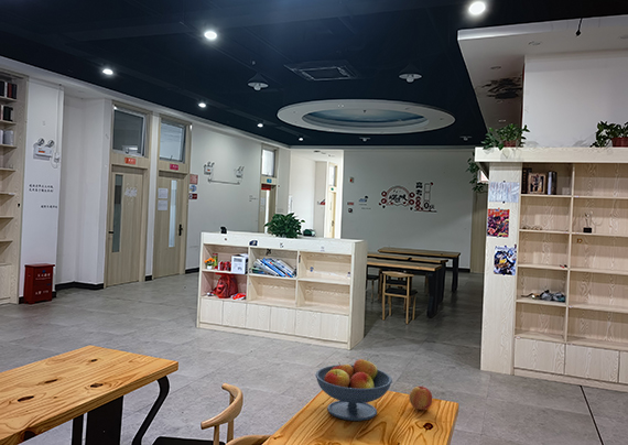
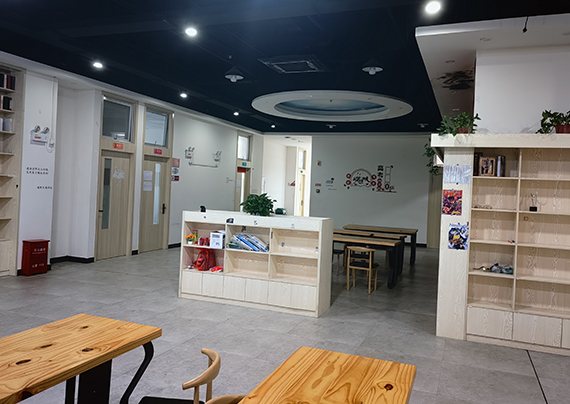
- apple (421, 397)
- fruit bowl (353, 387)
